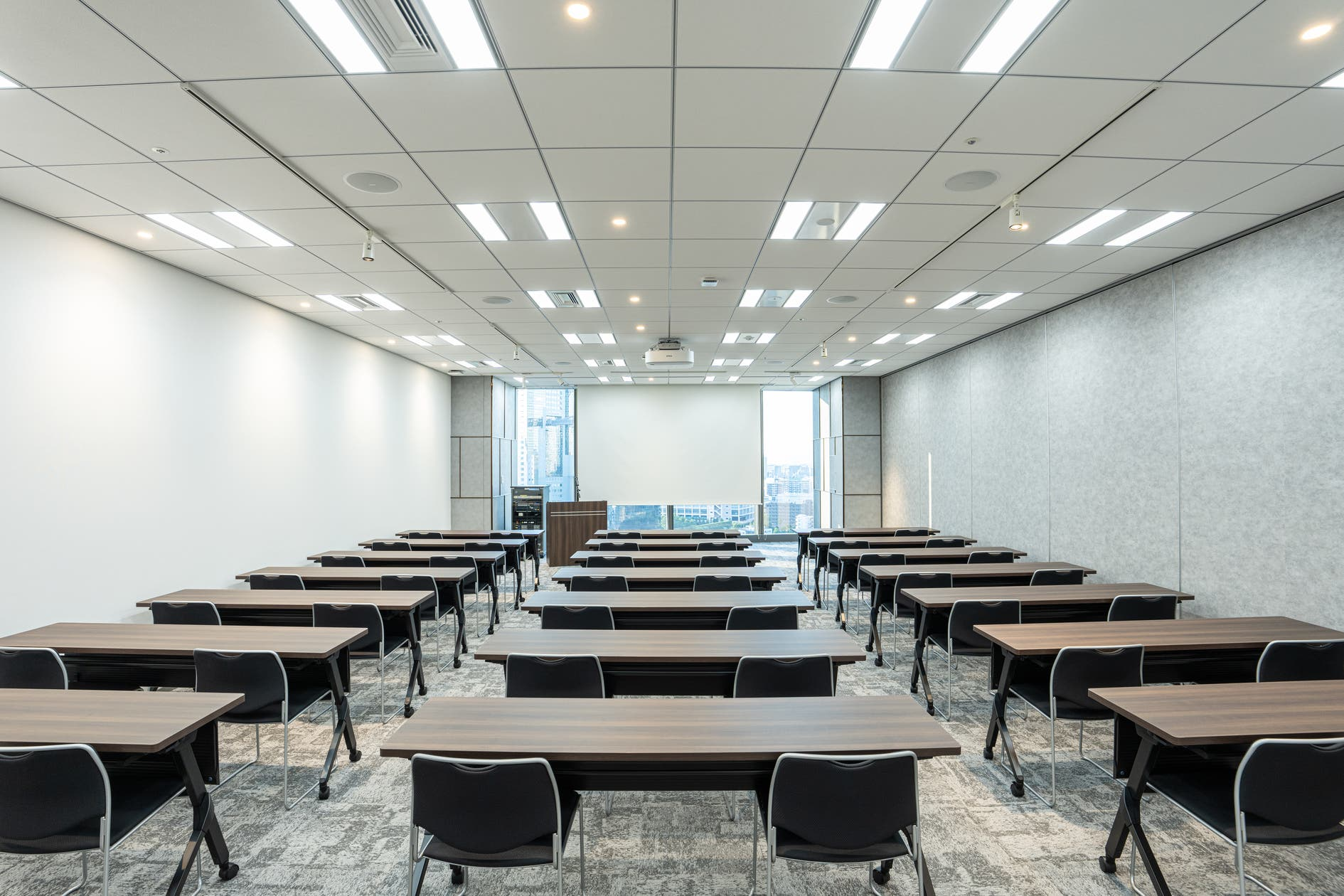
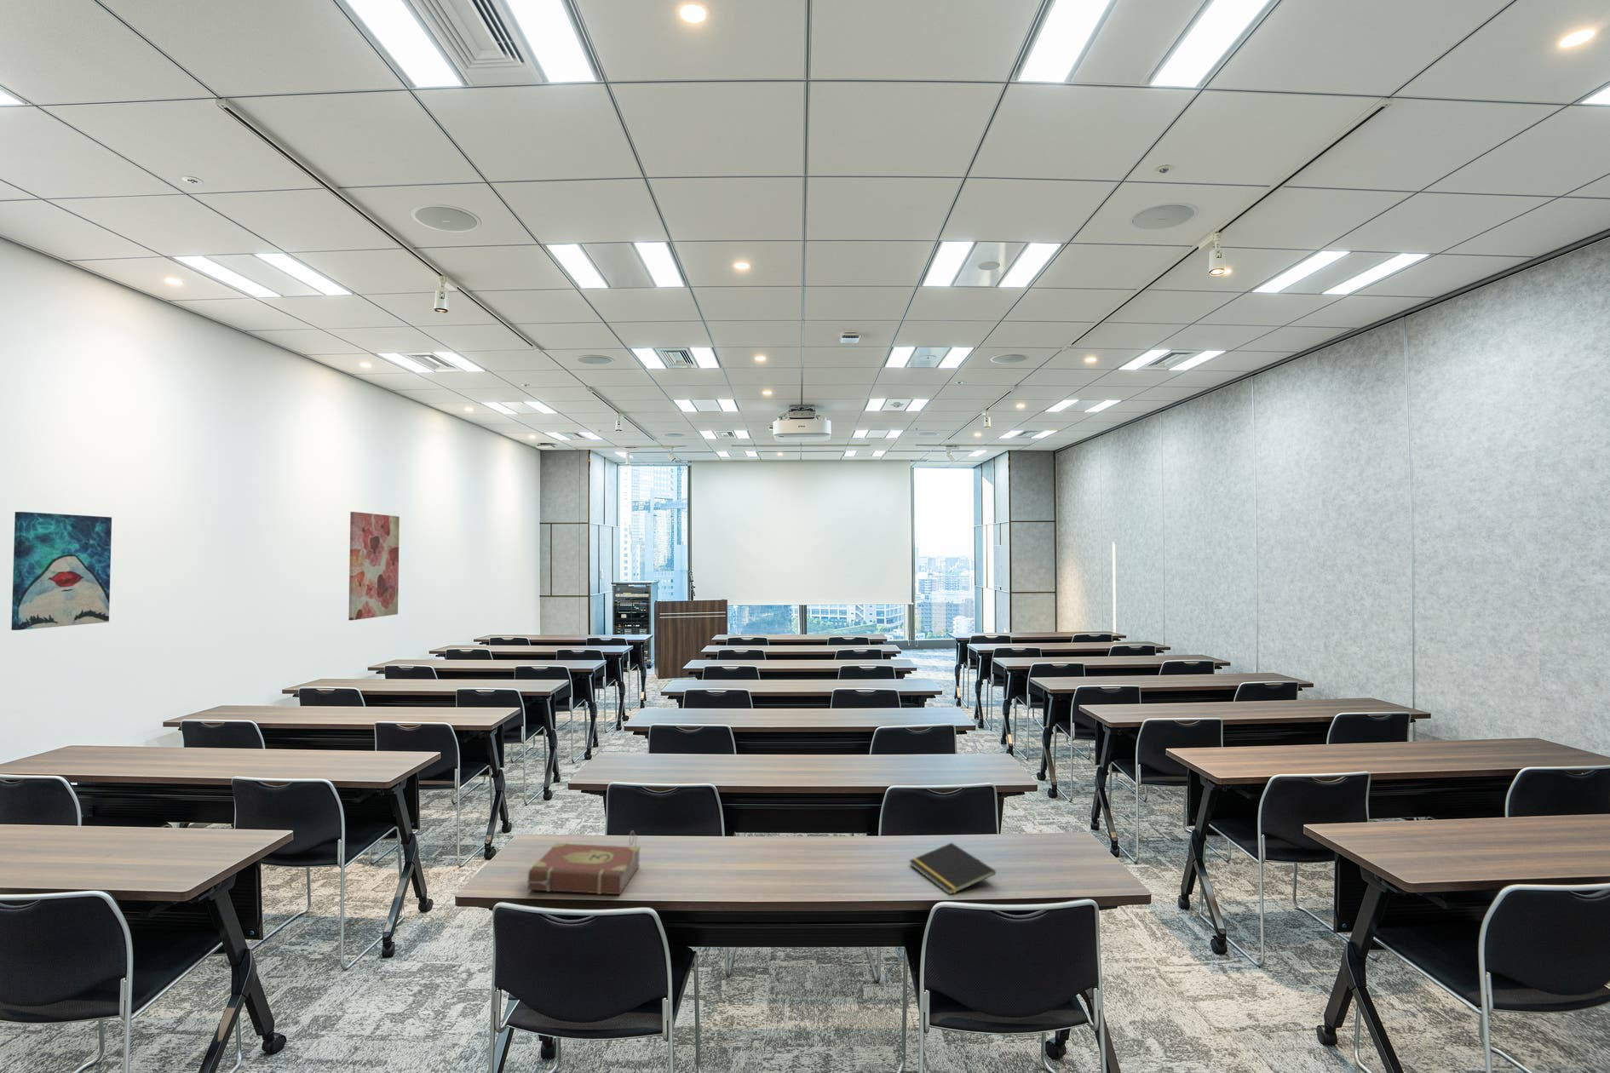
+ book (586, 855)
+ wall art (65, 570)
+ notepad (951, 867)
+ wall art (375, 565)
